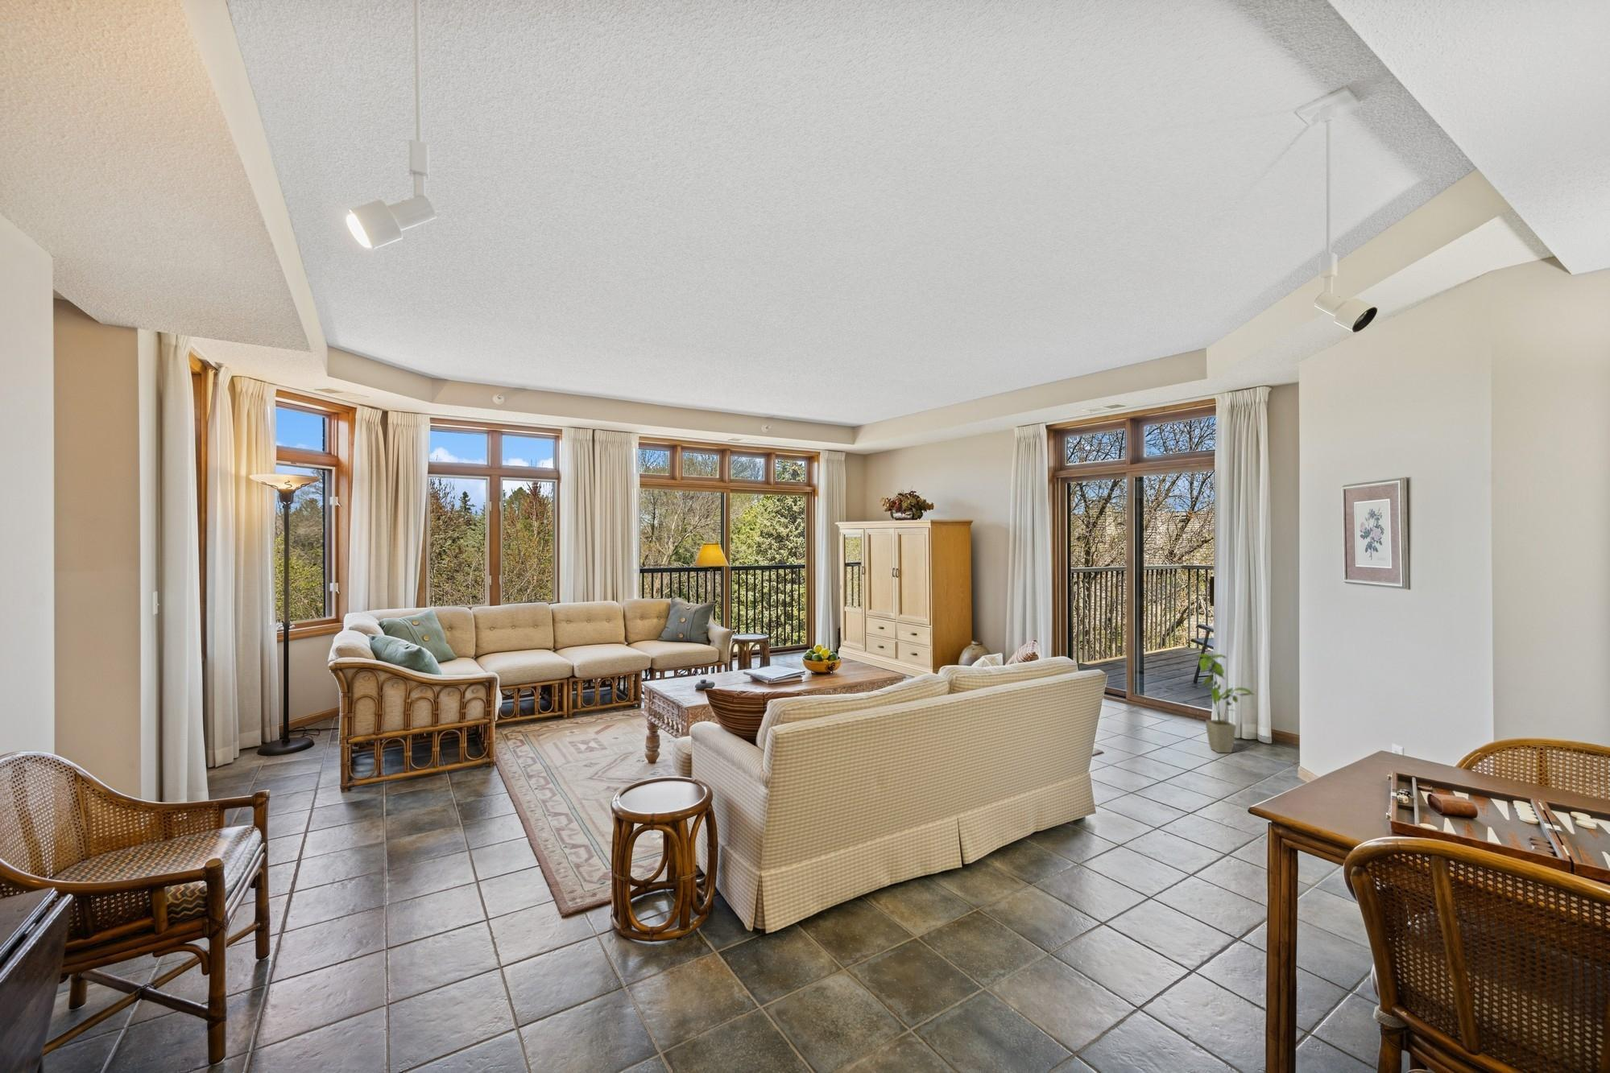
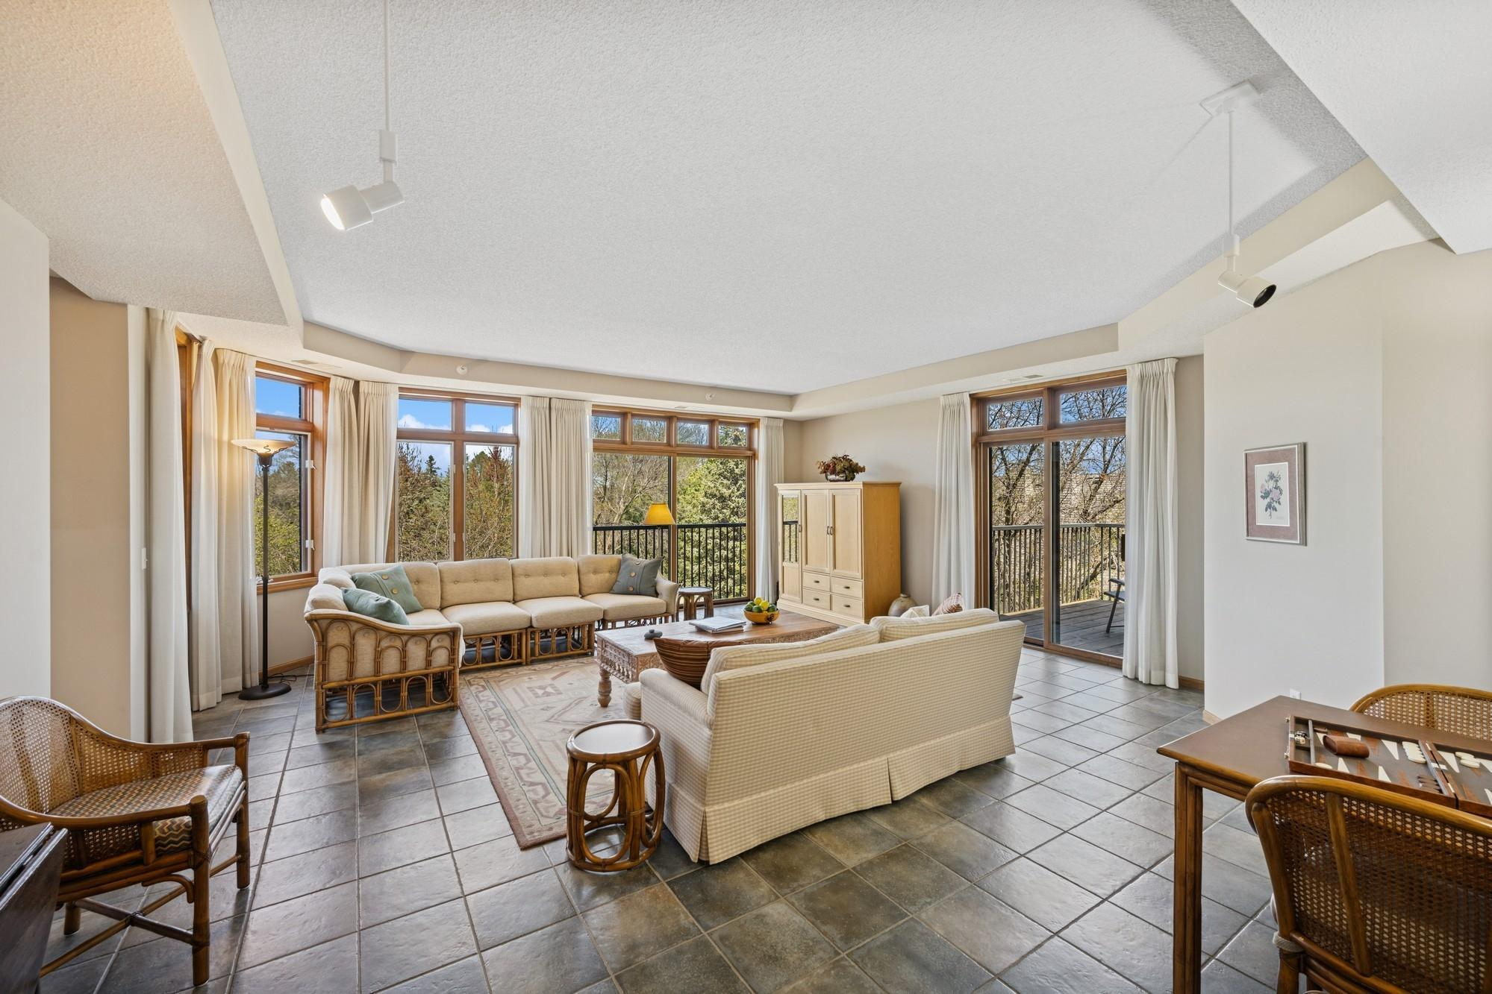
- house plant (1218, 703)
